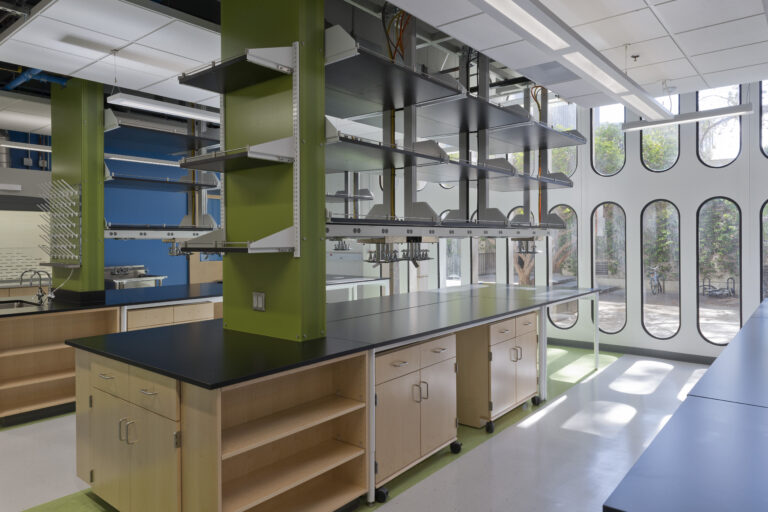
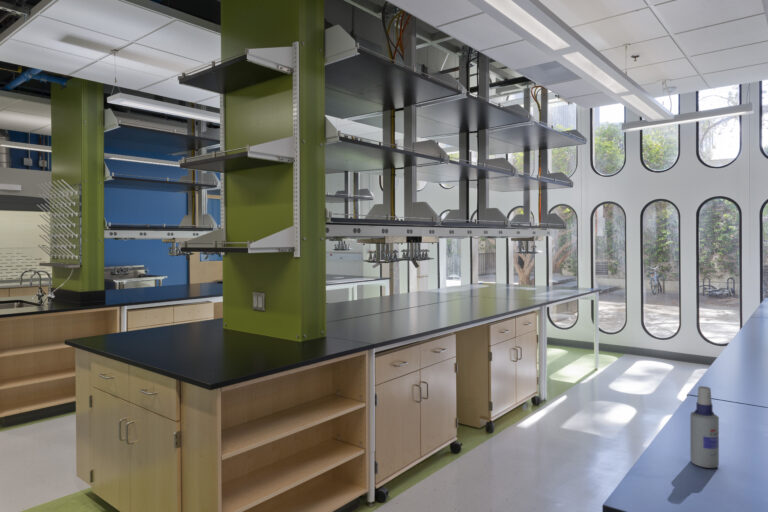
+ spray bottle (704, 425)
